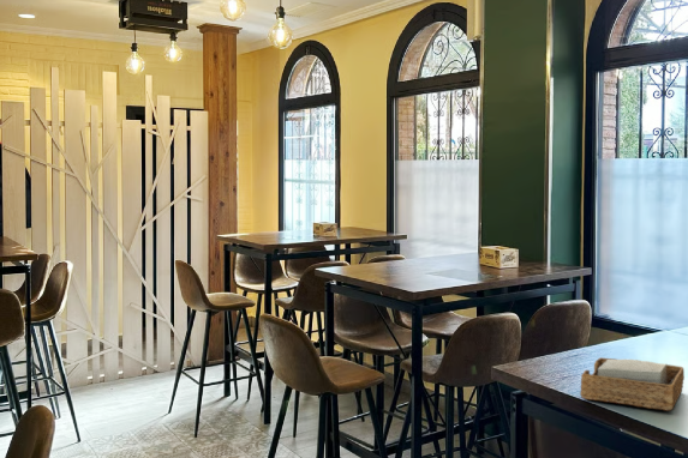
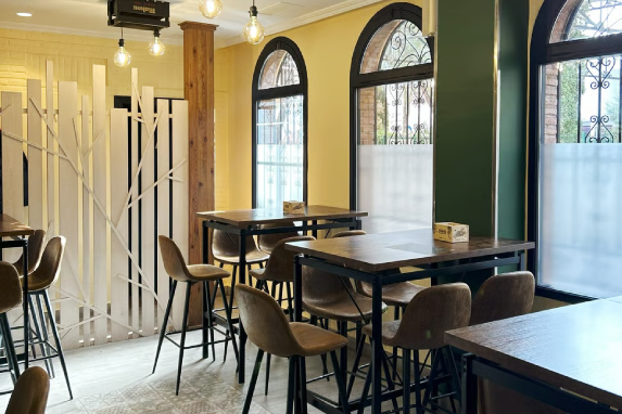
- napkin holder (633, 378)
